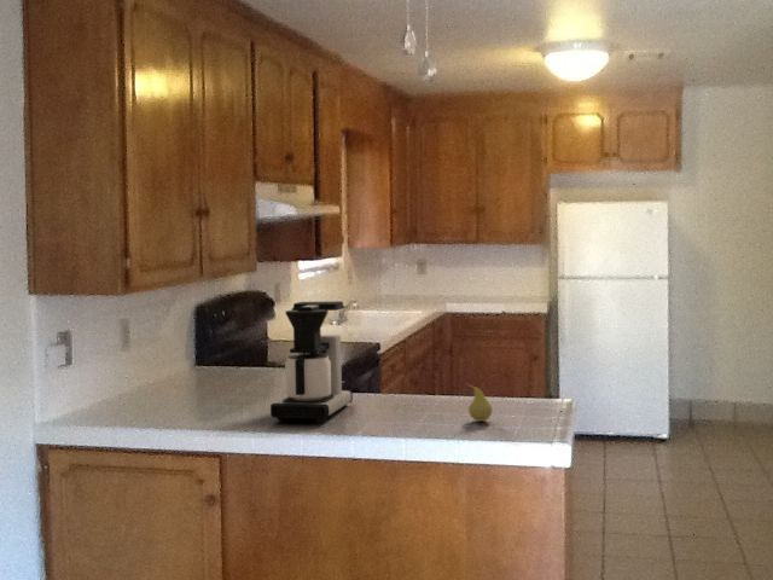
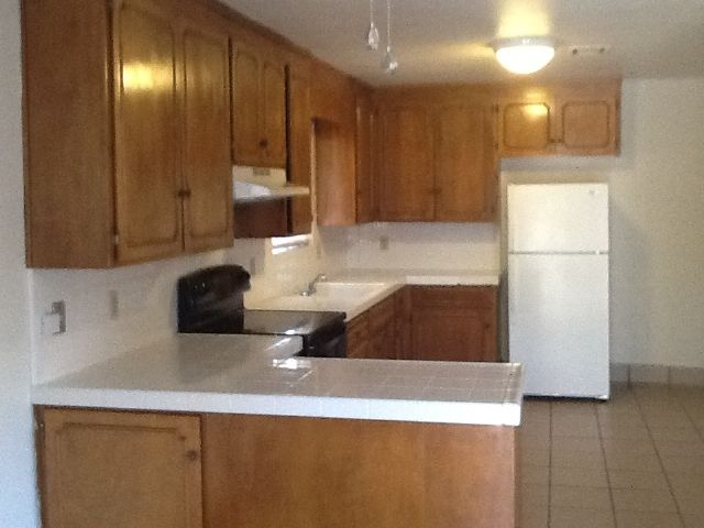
- coffee maker (312, 359)
- fruit (478, 401)
